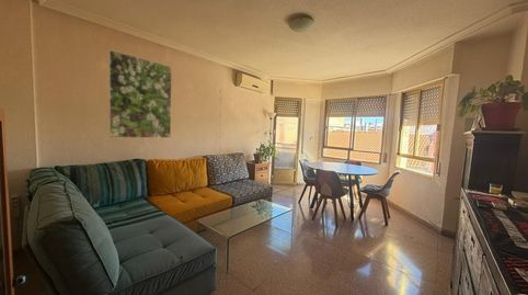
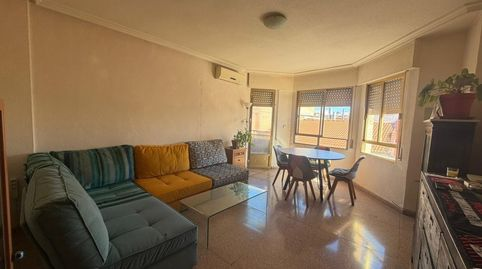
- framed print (142, 99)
